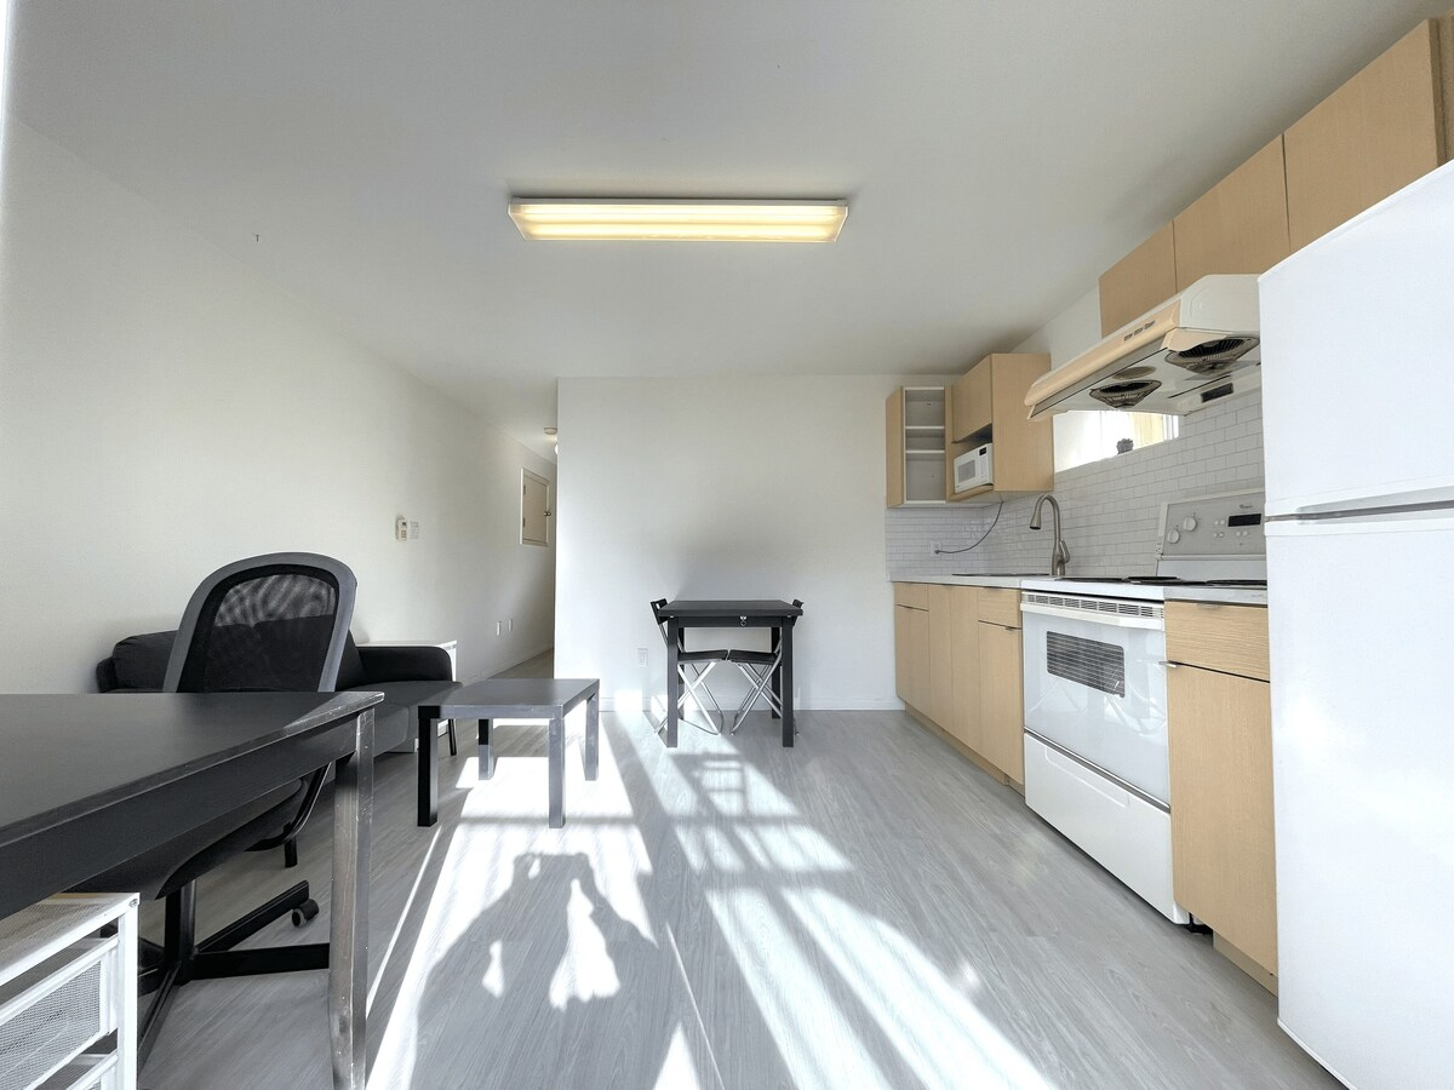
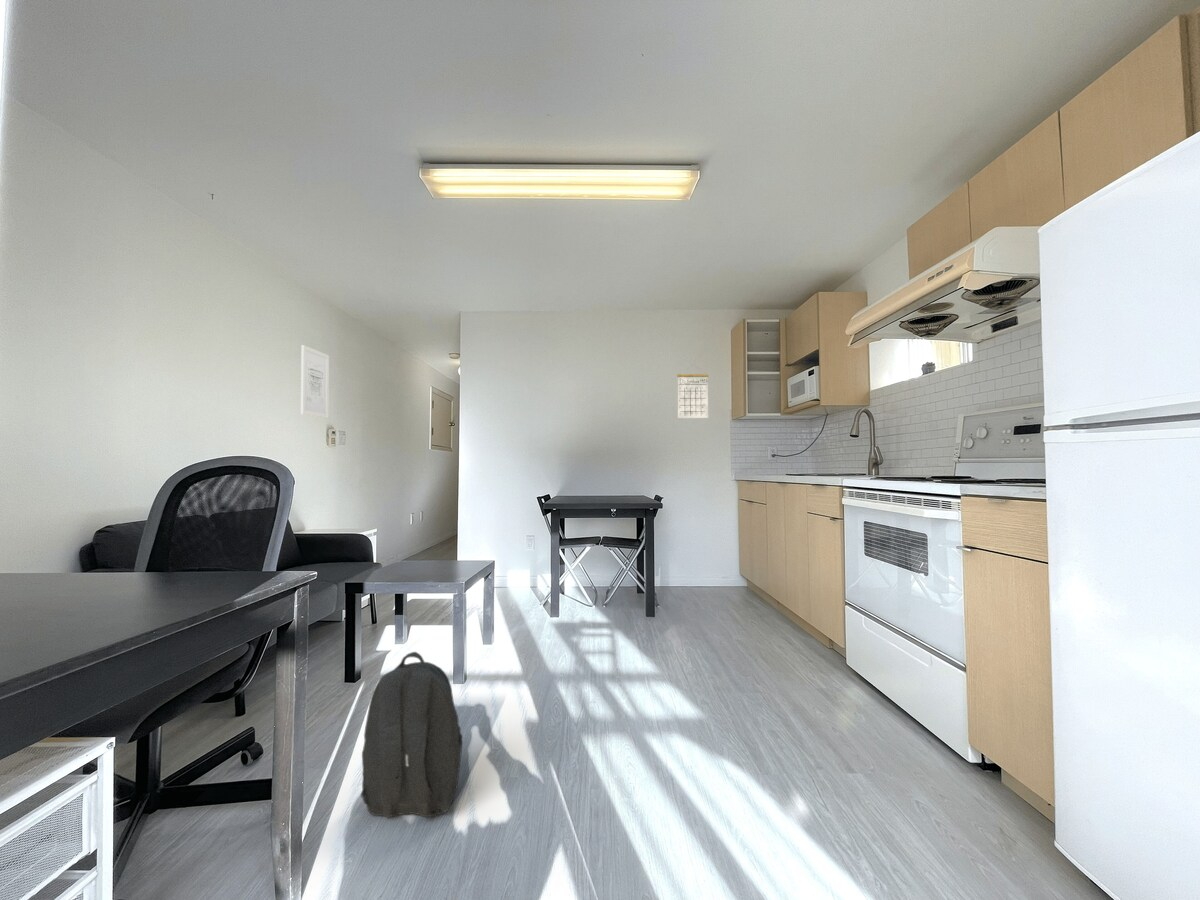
+ calendar (692, 391)
+ backpack (414, 726)
+ wall art (315, 383)
